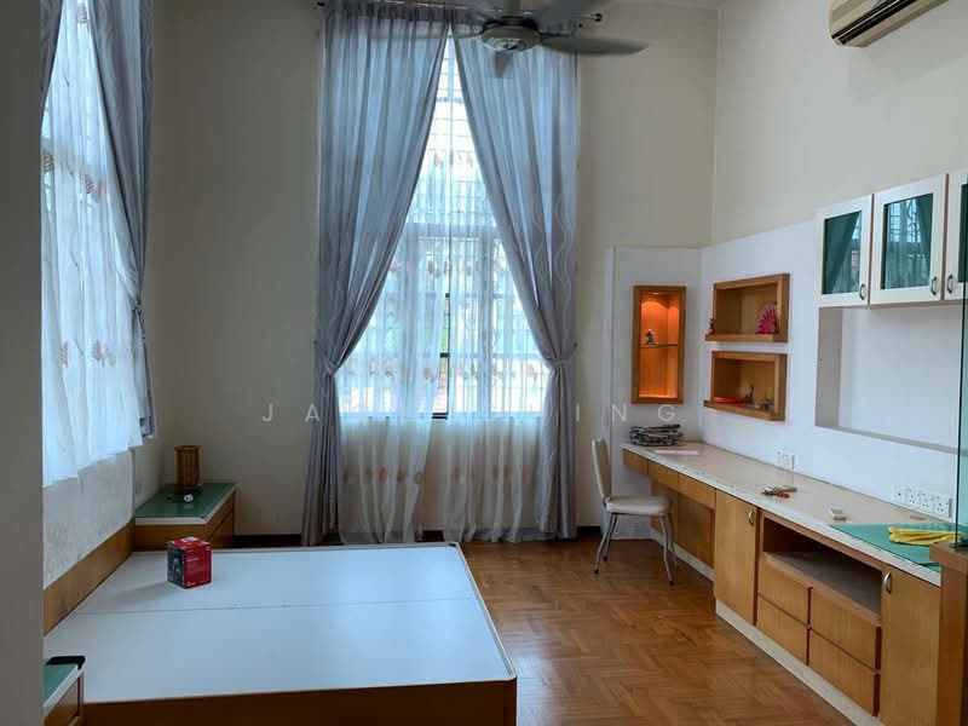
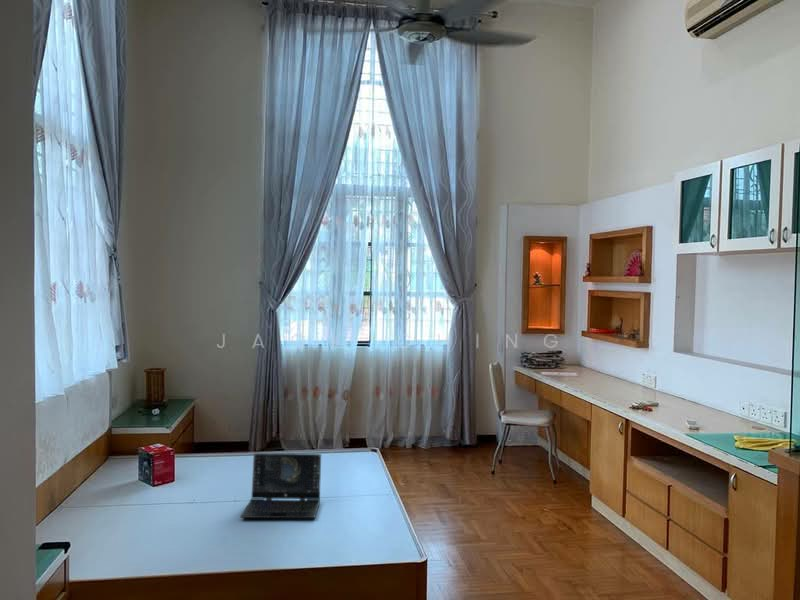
+ laptop (282, 485)
